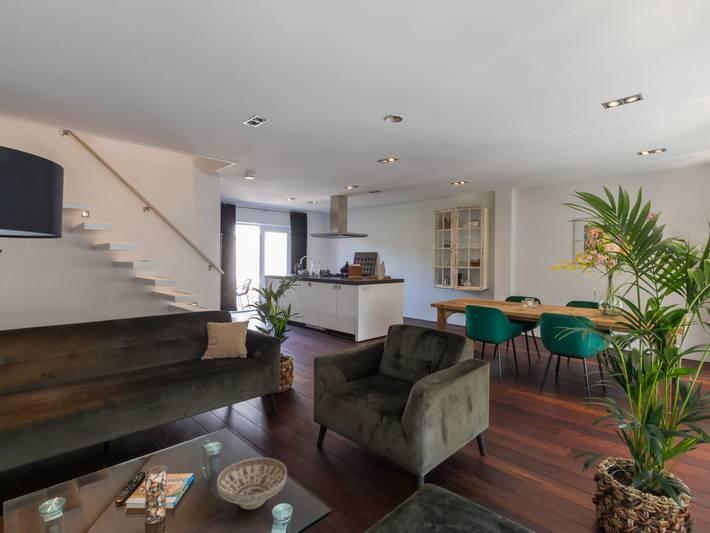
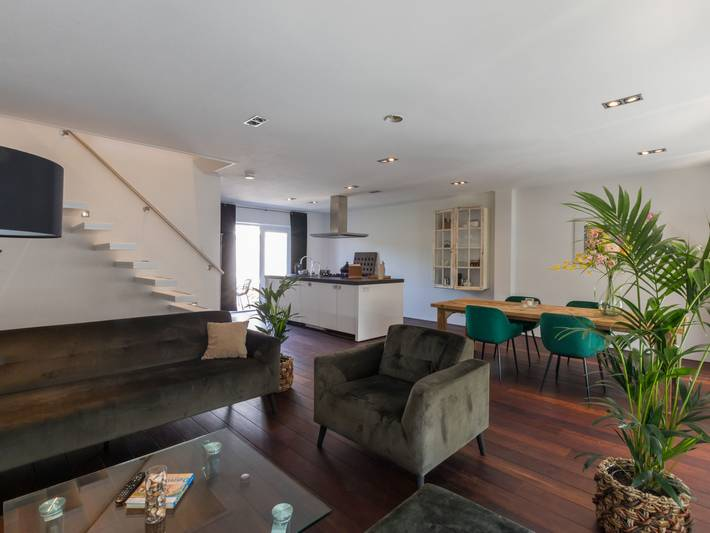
- decorative bowl (252, 487)
